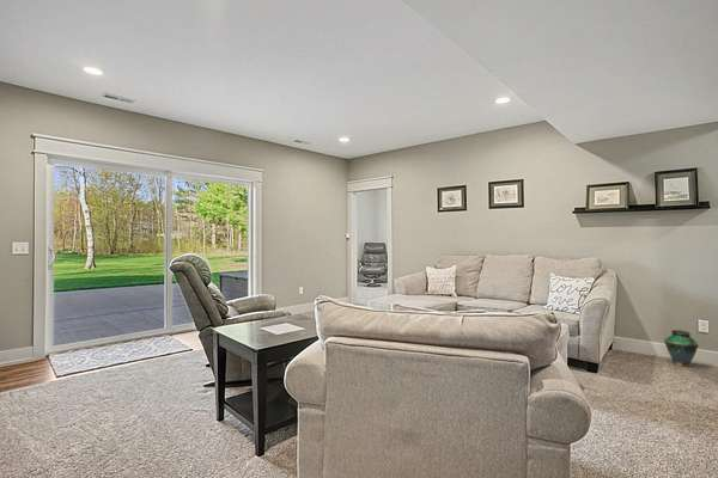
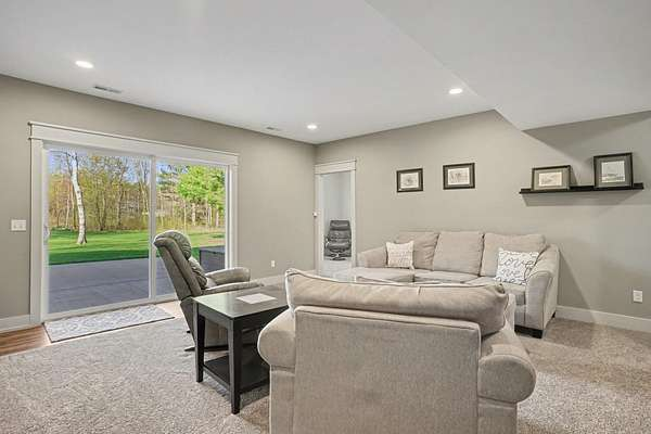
- vase (681, 347)
